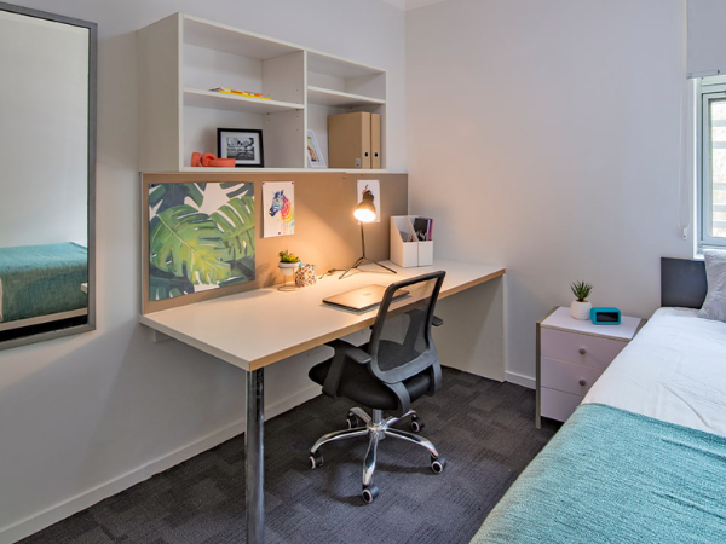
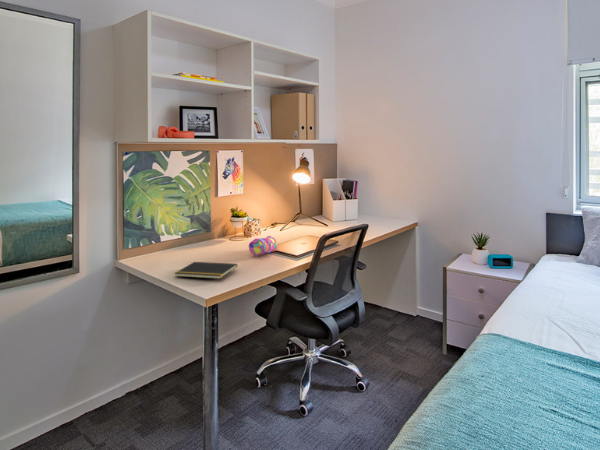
+ notepad (206, 269)
+ pencil case (263, 245)
